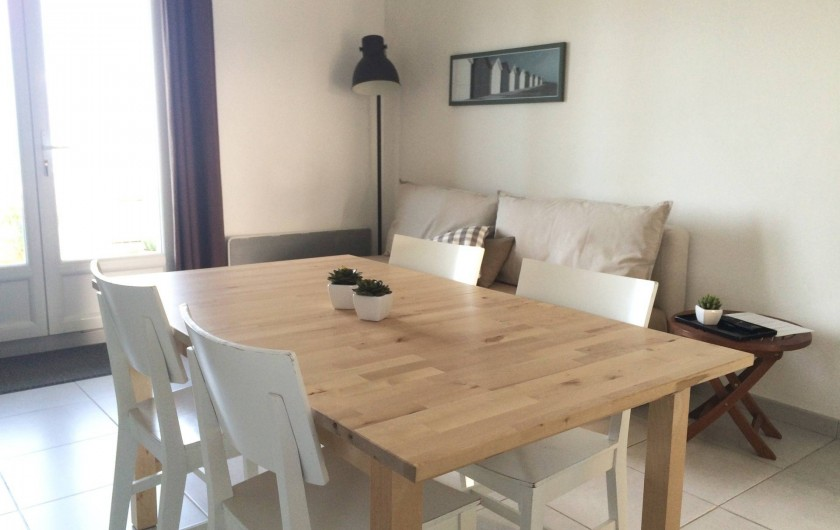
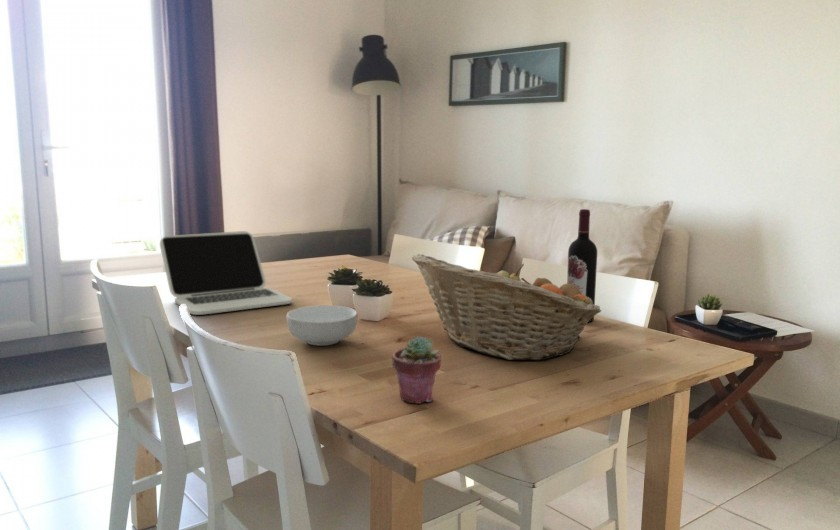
+ fruit basket (501, 298)
+ laptop (225, 269)
+ cereal bowl (322, 326)
+ wine bottle (582, 265)
+ potted succulent (416, 367)
